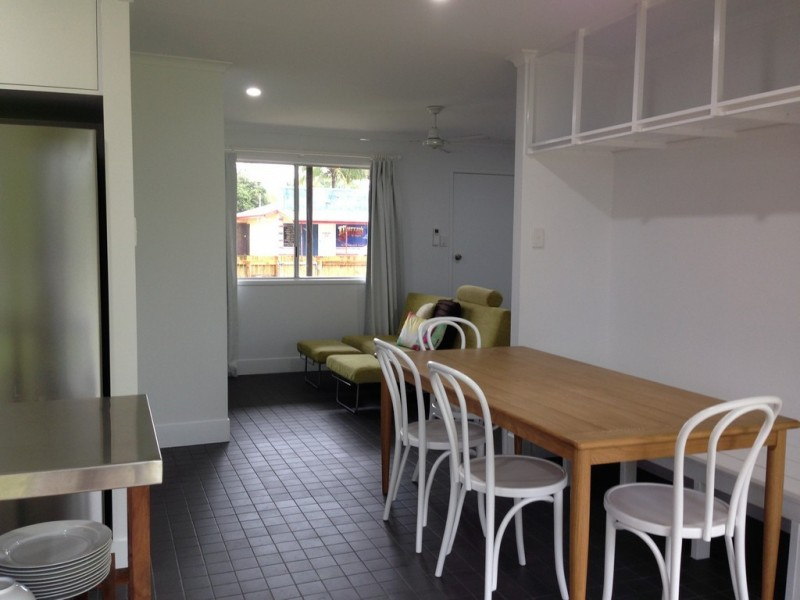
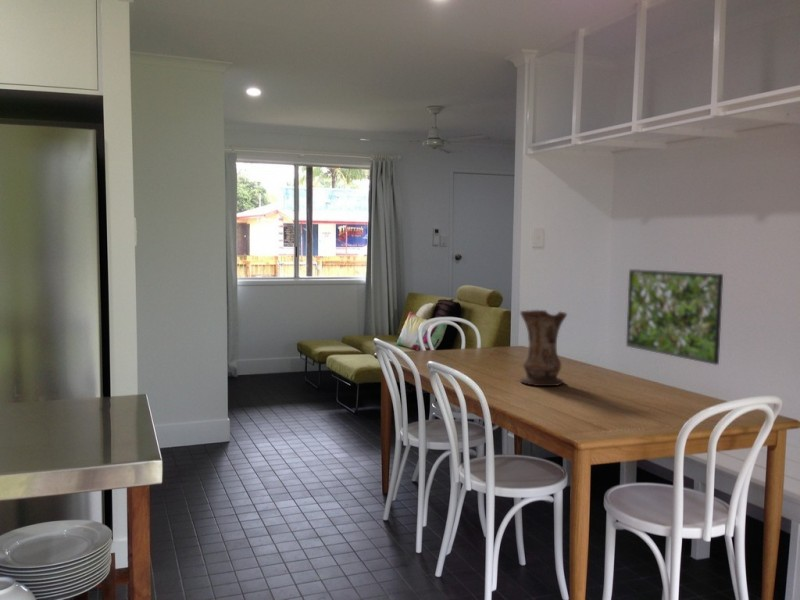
+ vase (542, 347)
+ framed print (670, 313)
